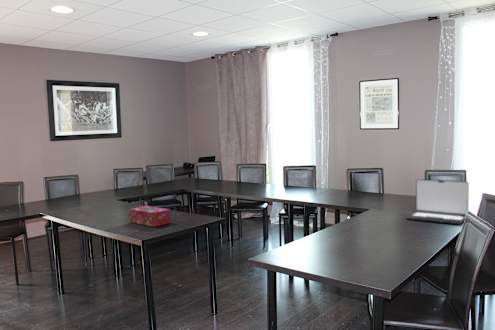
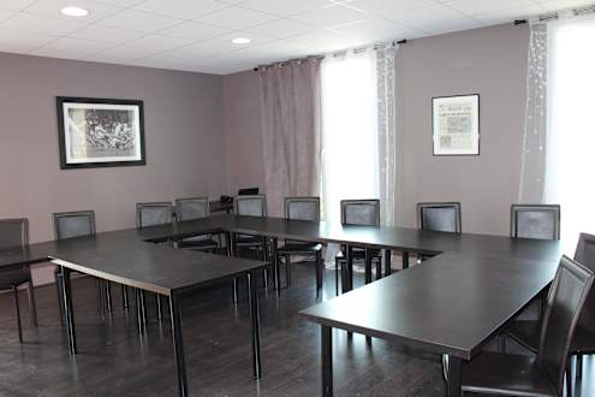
- laptop (436, 200)
- tissue box (150, 215)
